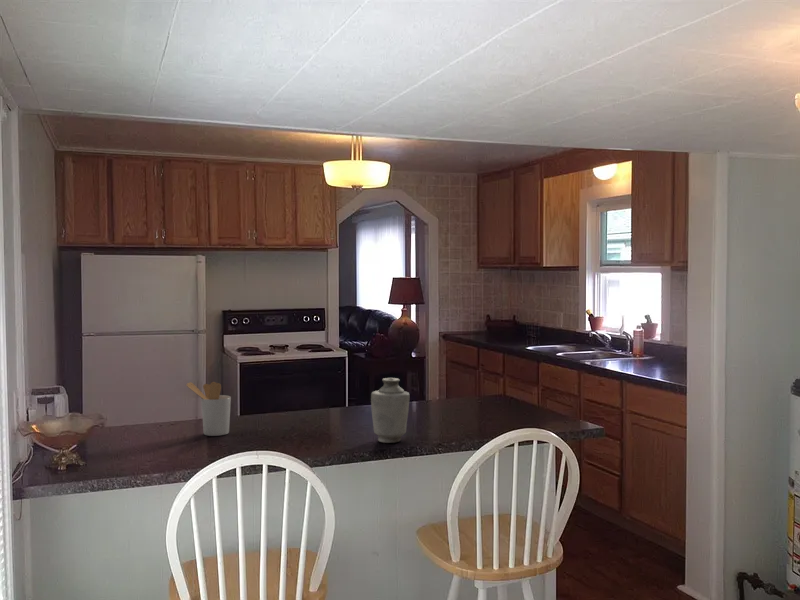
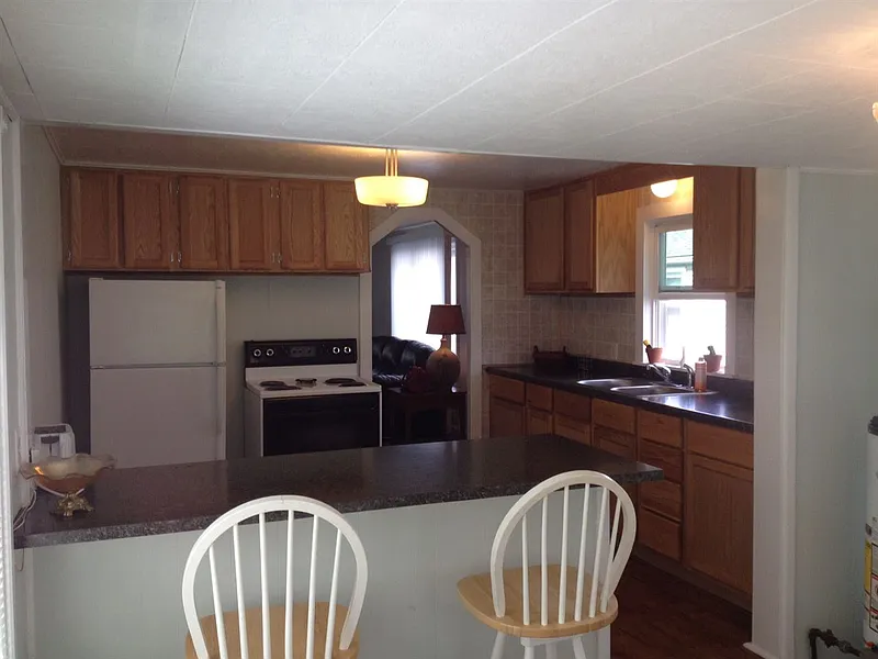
- utensil holder (208, 406)
- vase (390, 409)
